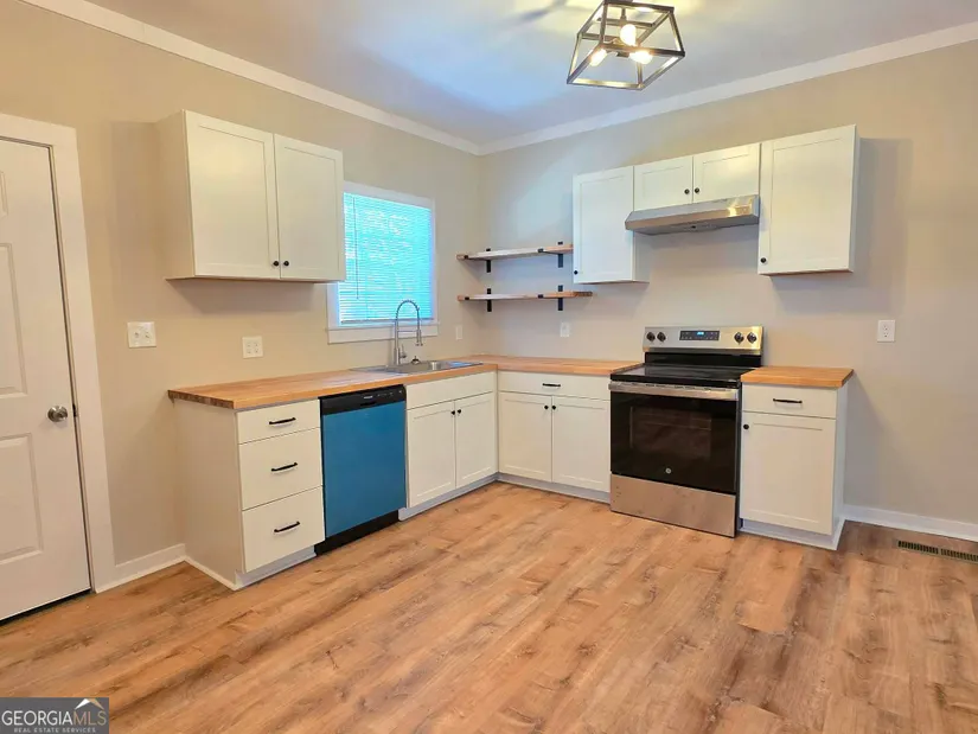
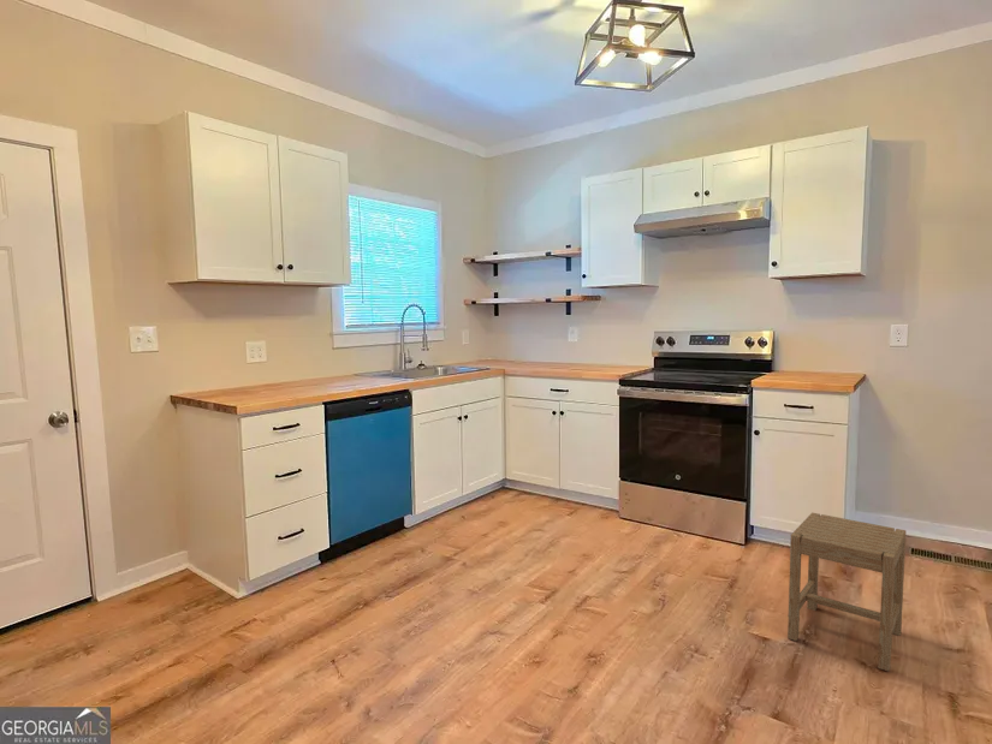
+ stool (843, 602)
